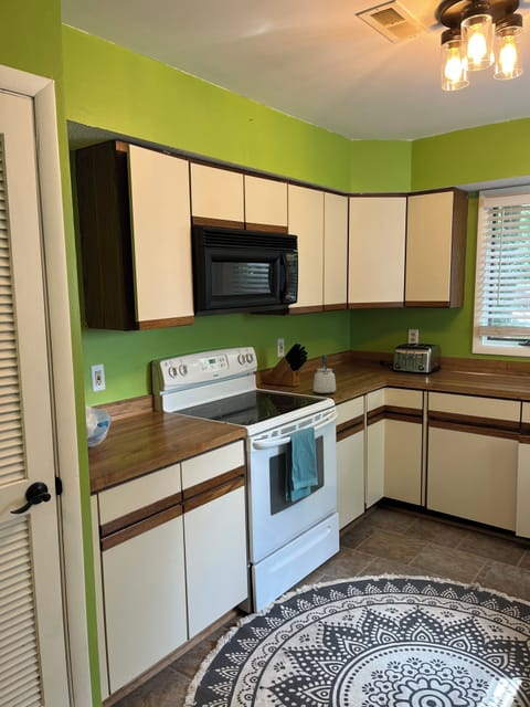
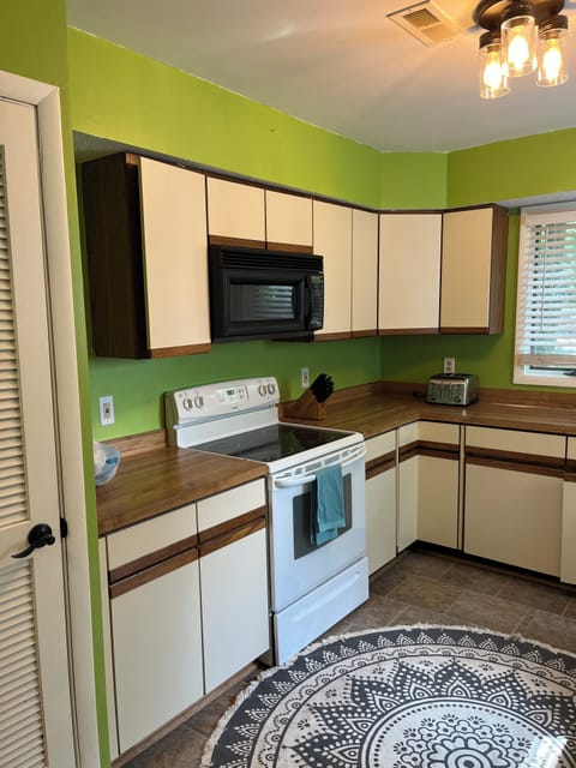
- kettle (324, 373)
